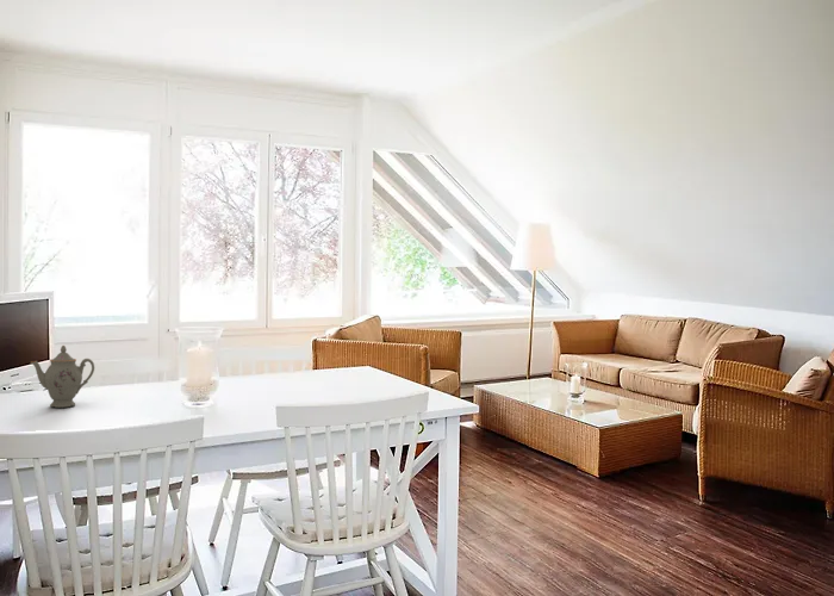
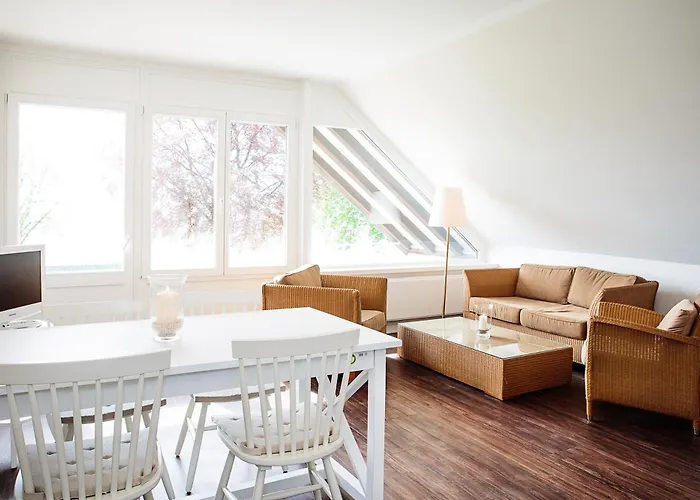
- chinaware (62, 374)
